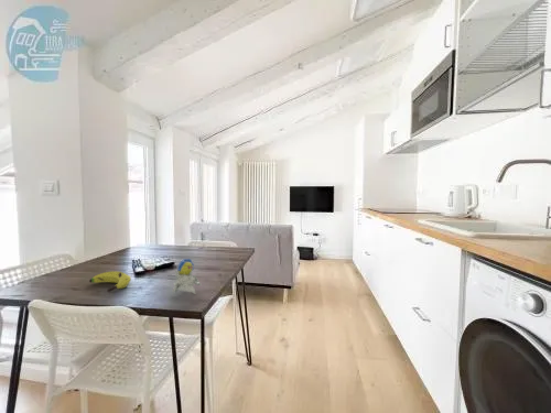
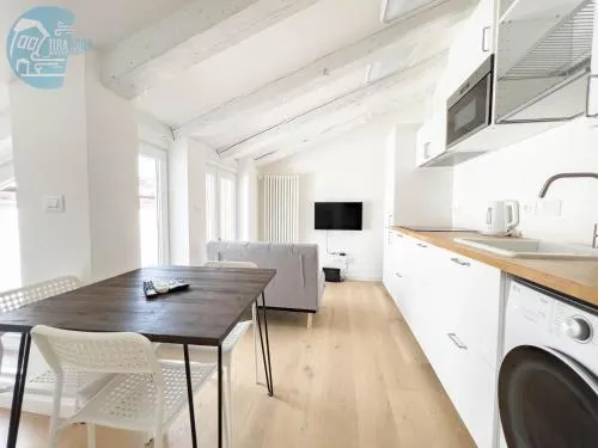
- flower (187, 275)
- banana (107, 280)
